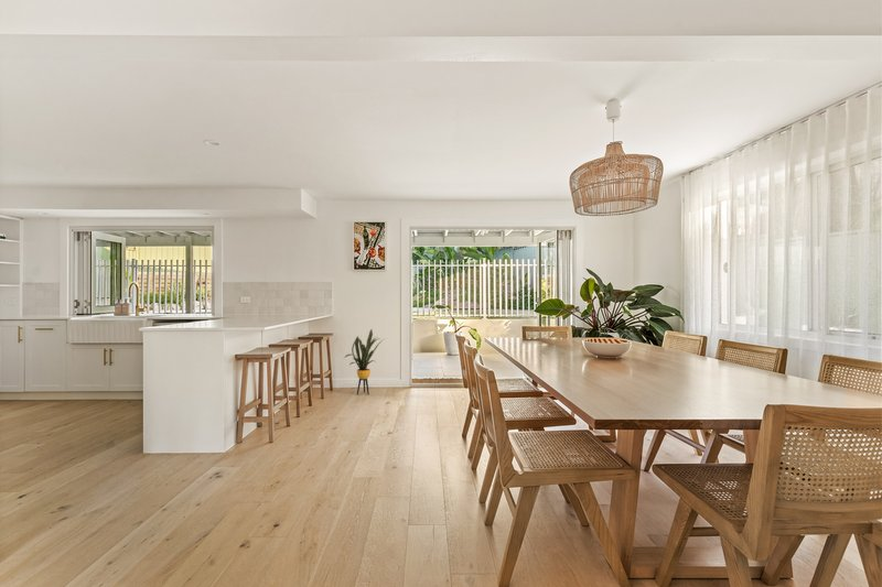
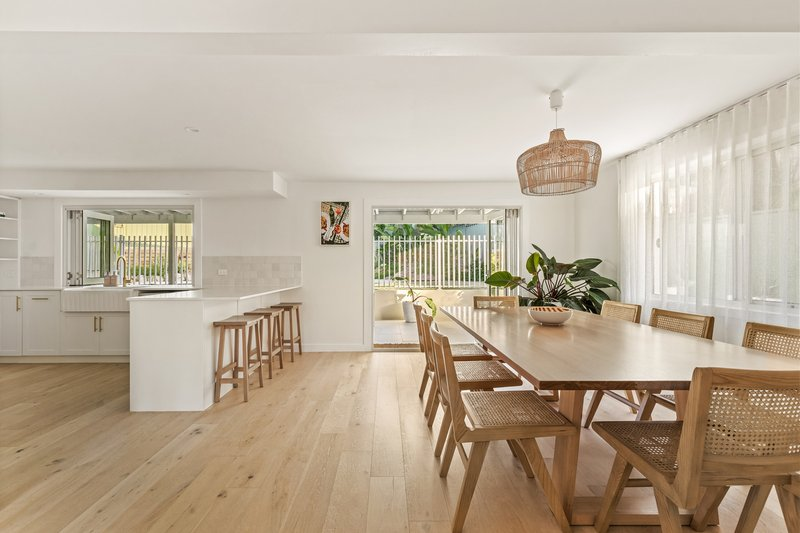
- house plant (366, 361)
